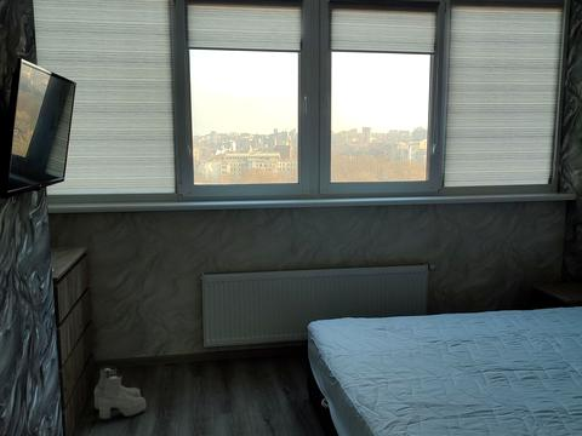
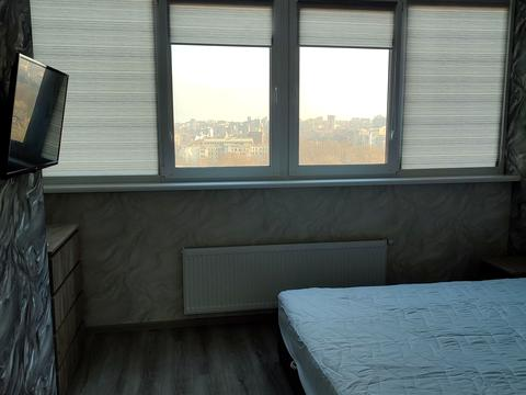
- boots (119, 389)
